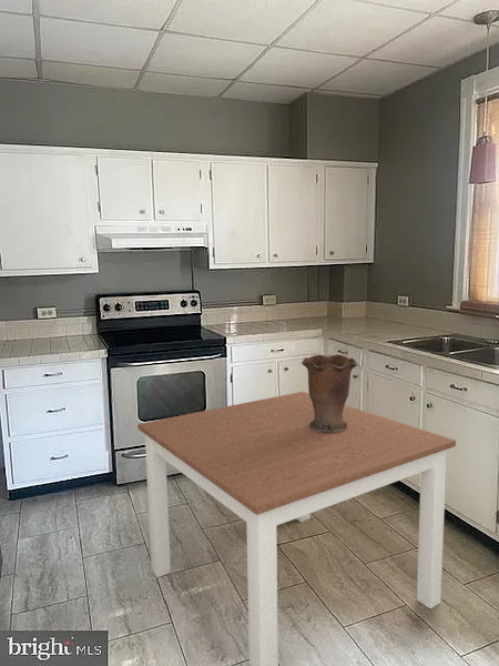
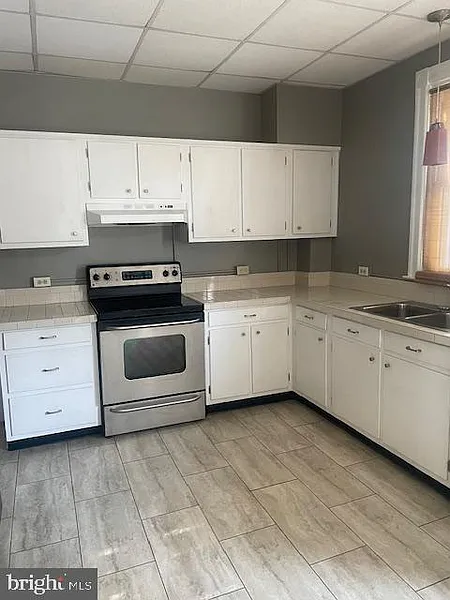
- dining table (287, 509)
- vase (329, 393)
